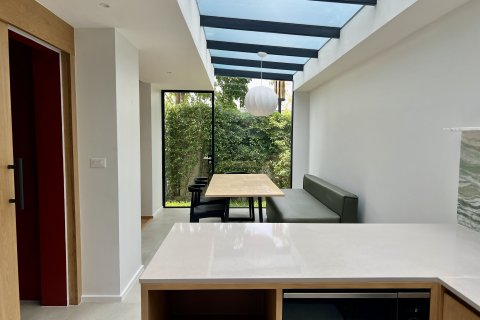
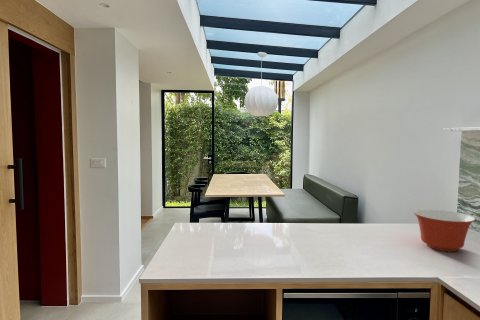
+ mixing bowl (442, 230)
